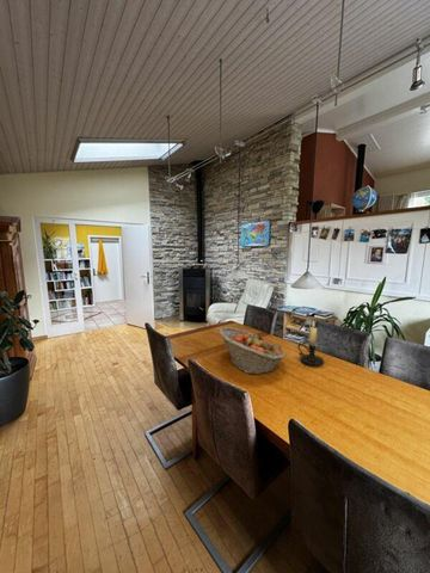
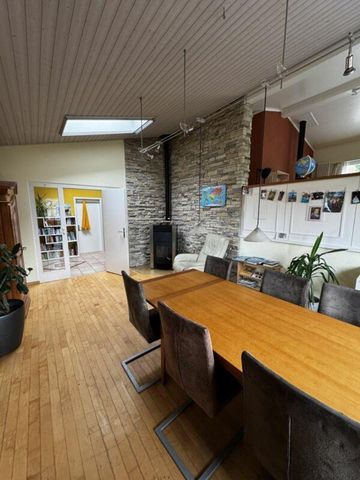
- fruit basket (250, 346)
- candle holder (309, 340)
